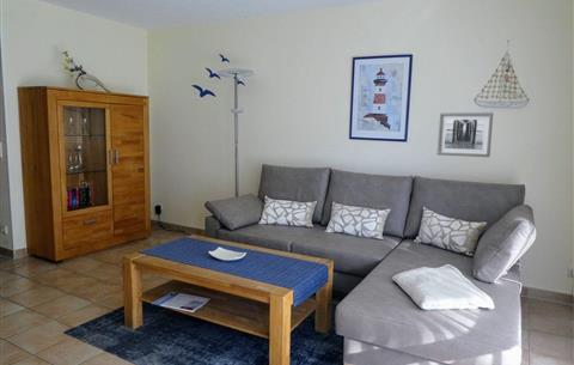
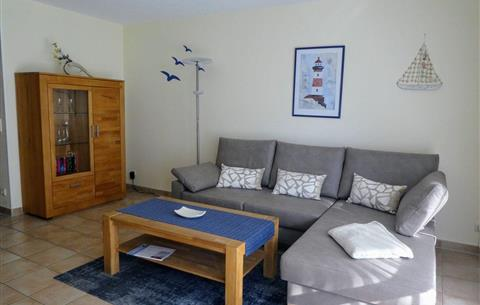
- wall art (464, 134)
